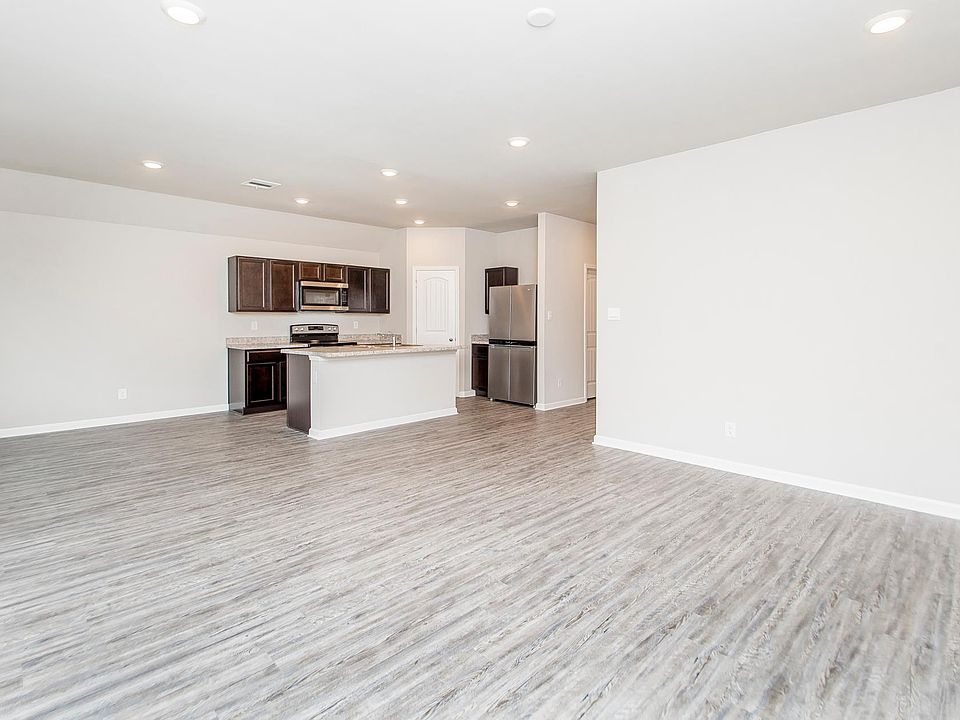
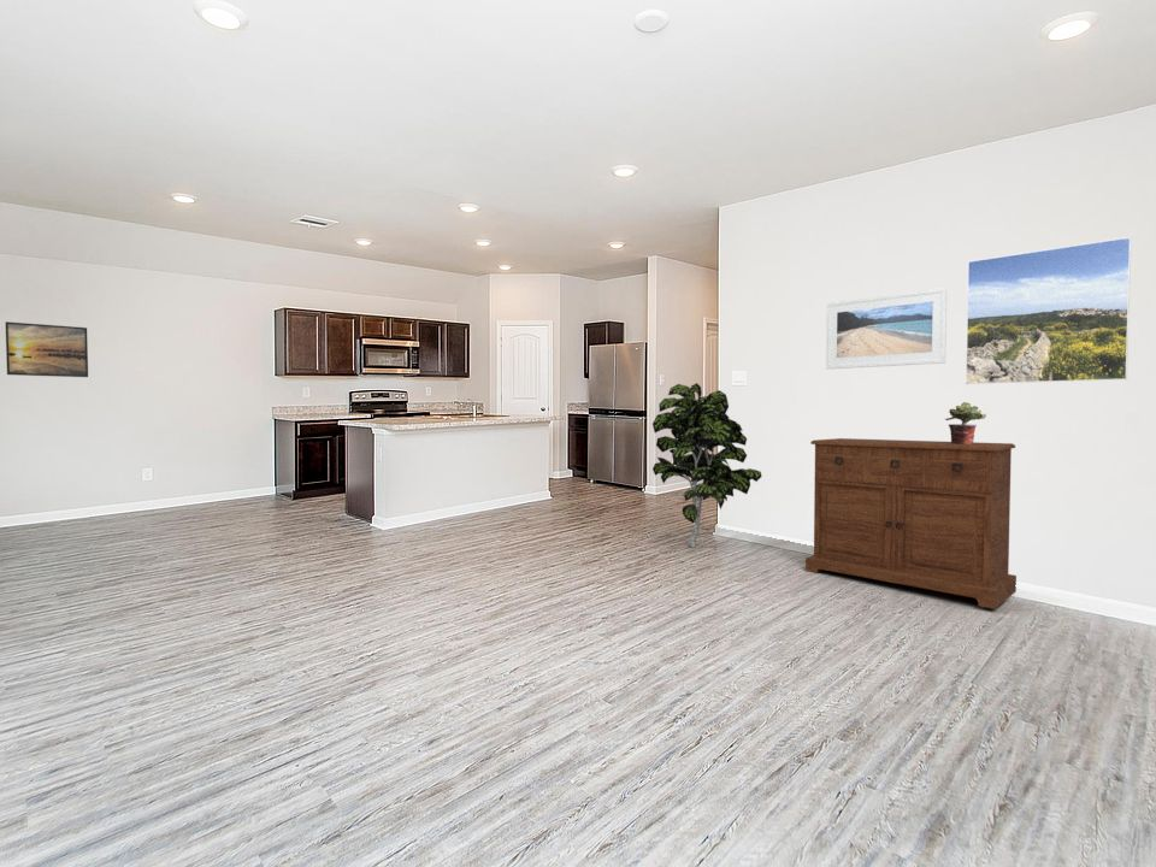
+ sideboard (906, 512)
+ indoor plant (702, 465)
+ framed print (48, 350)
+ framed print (881, 331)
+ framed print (1042, 315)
+ potted plant (965, 421)
